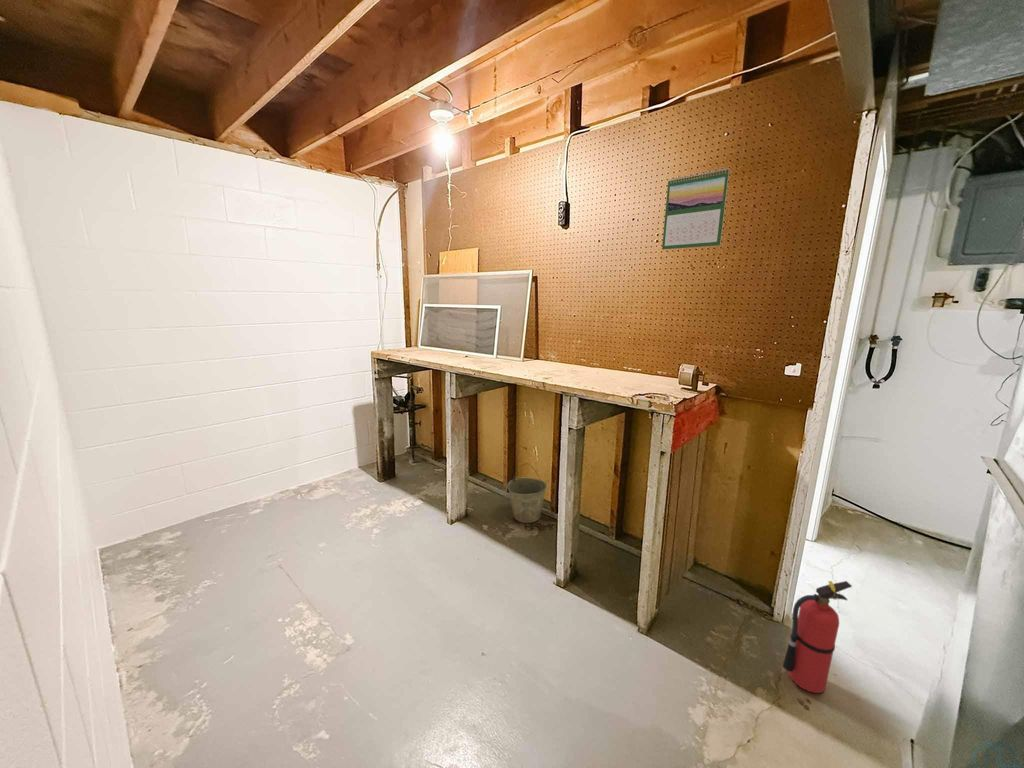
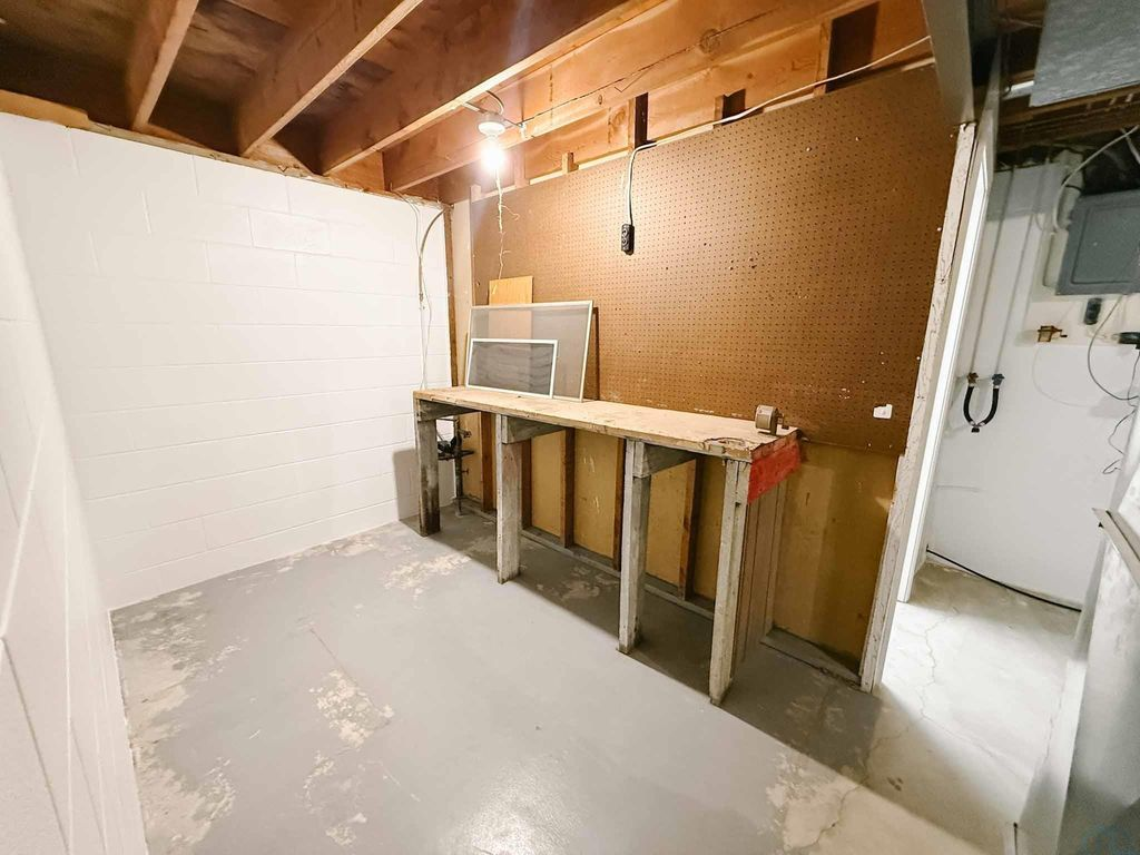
- calendar (693, 210)
- fire extinguisher (814, 632)
- bucket (527, 489)
